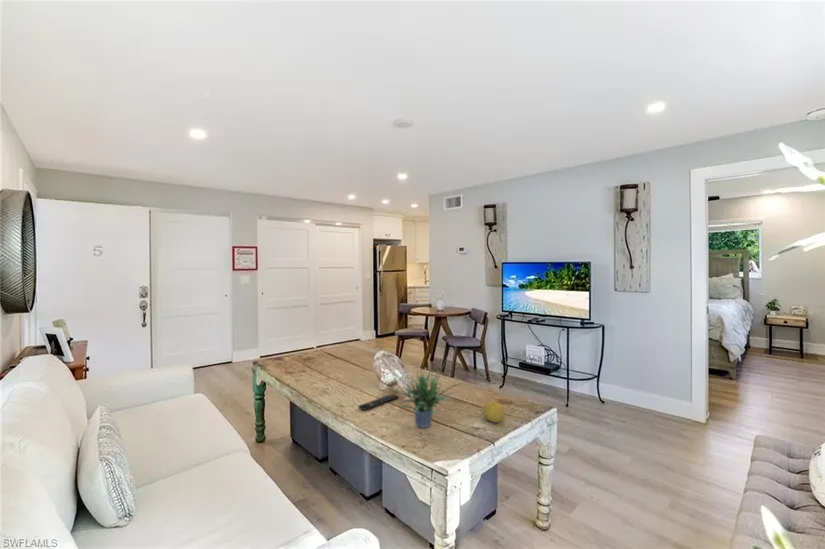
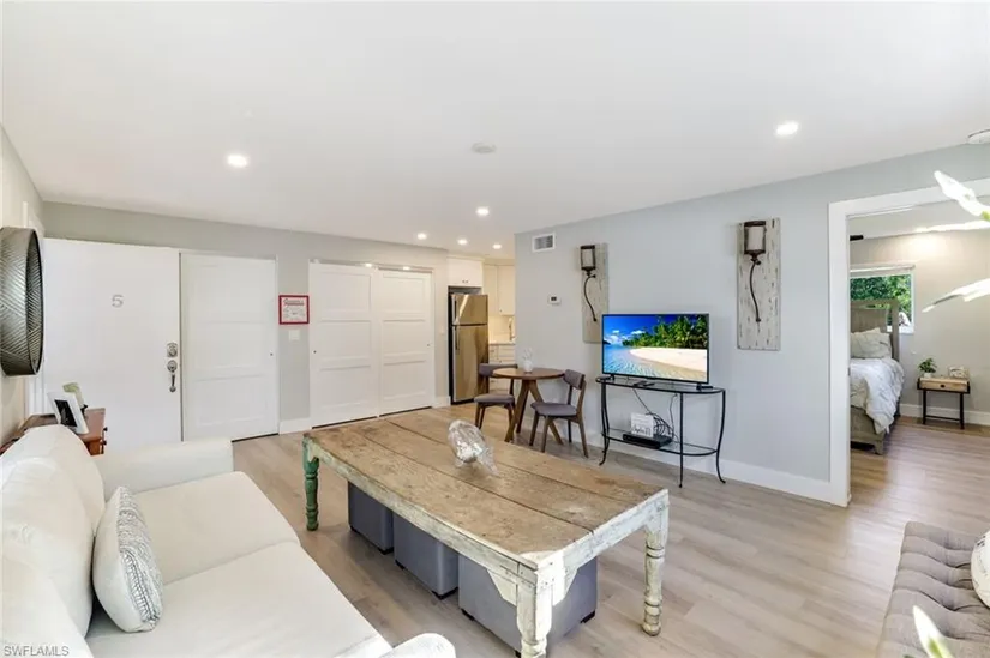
- fruit (493, 411)
- potted plant (423, 391)
- remote control (379, 401)
